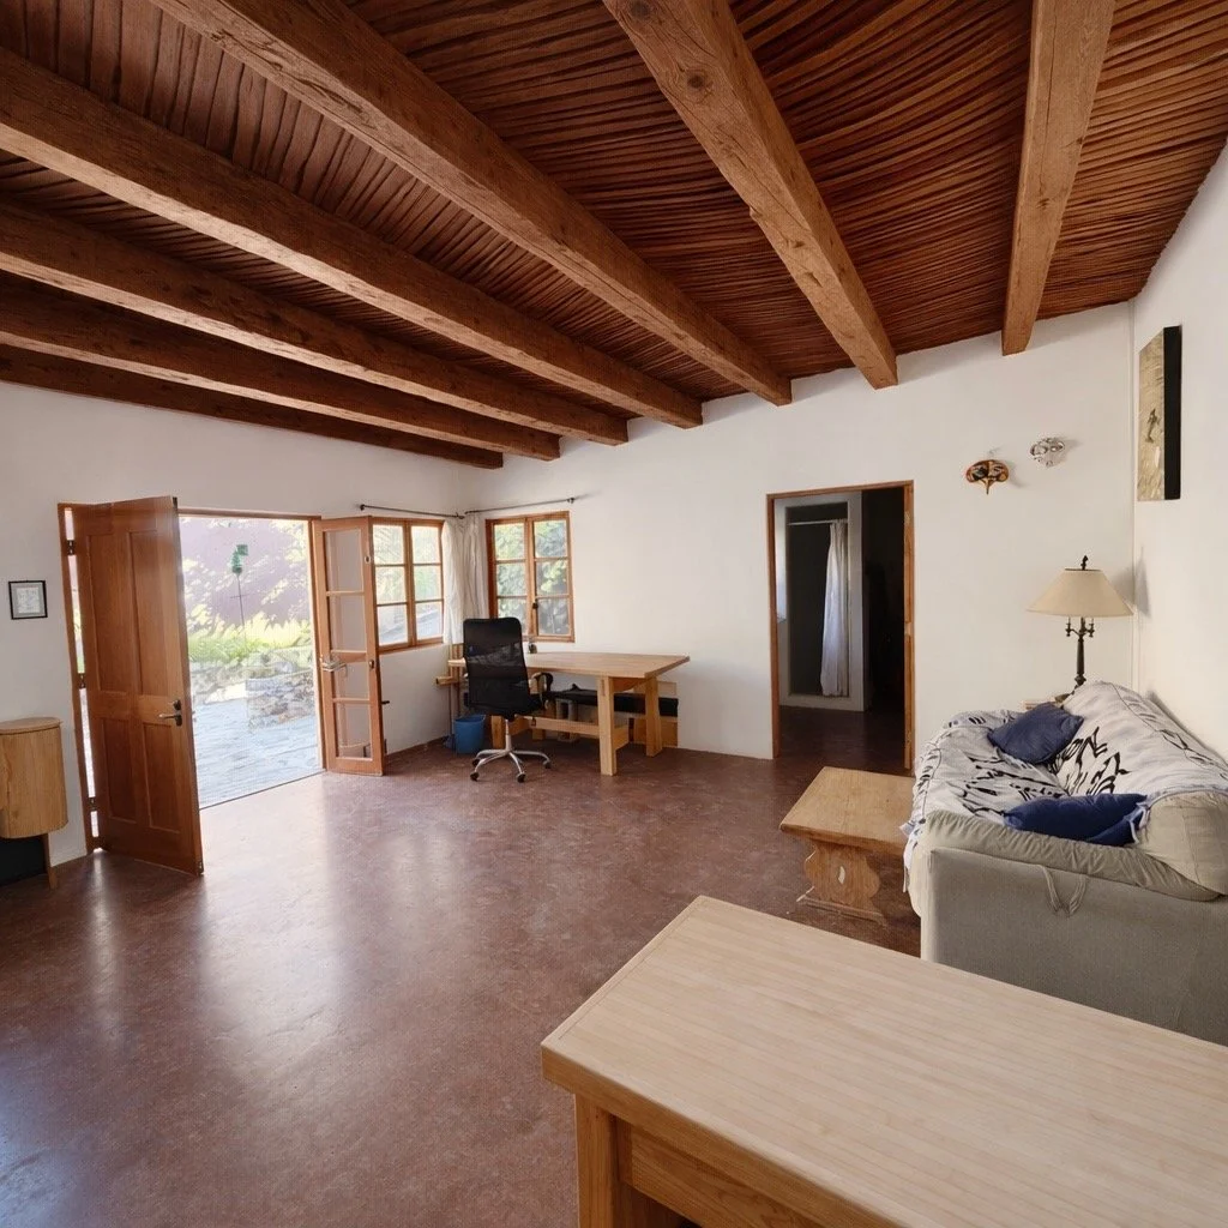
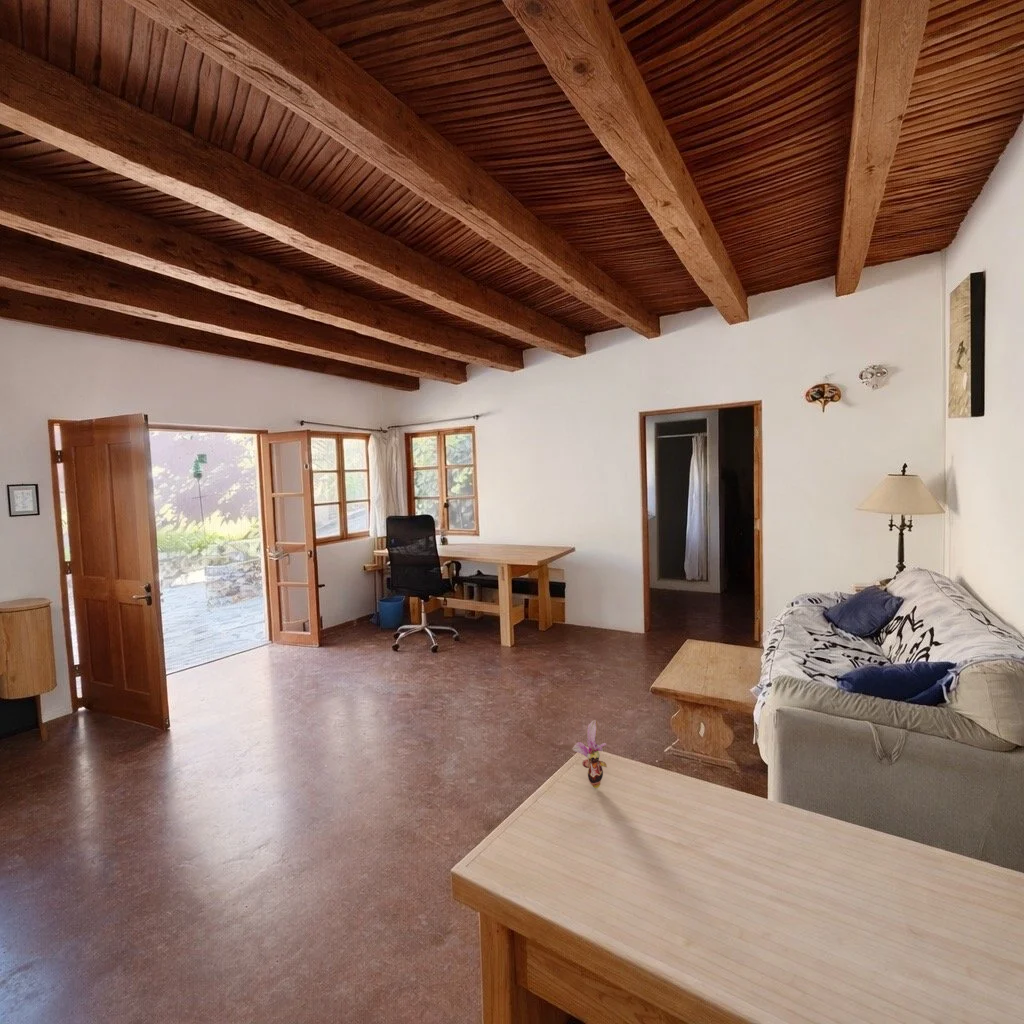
+ flower (588, 753)
